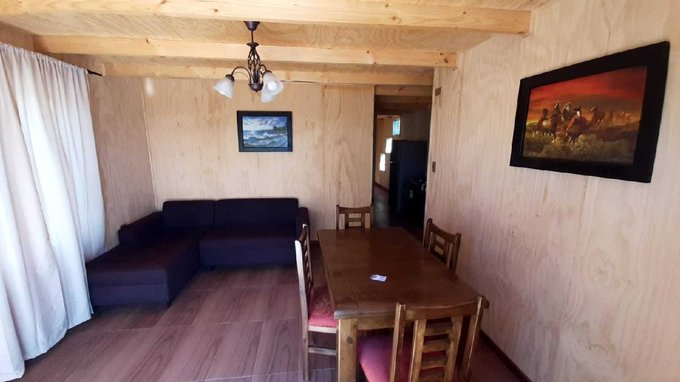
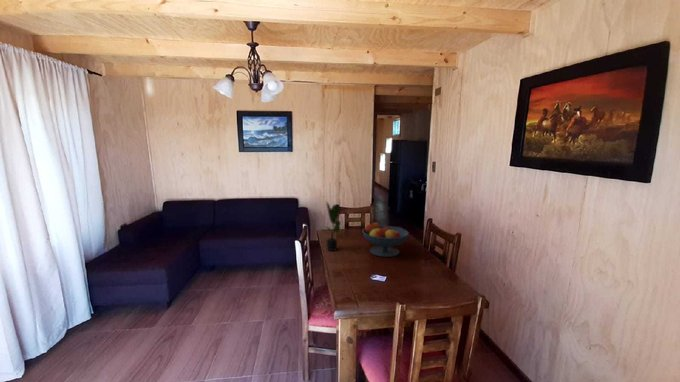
+ fruit bowl (385, 238)
+ potted plant (334, 226)
